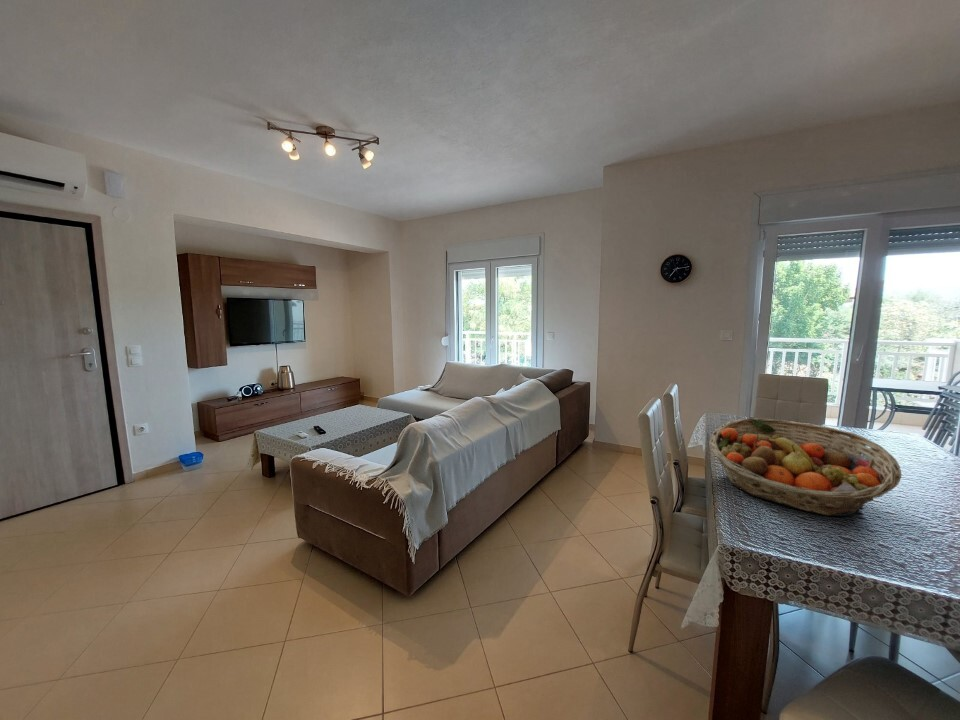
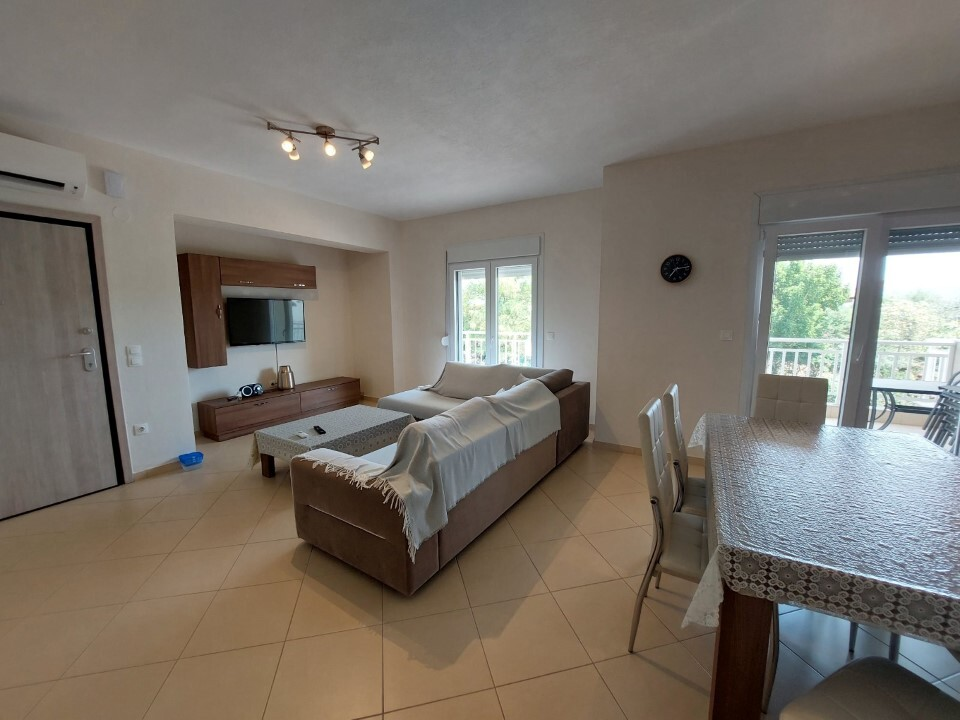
- fruit basket (792, 461)
